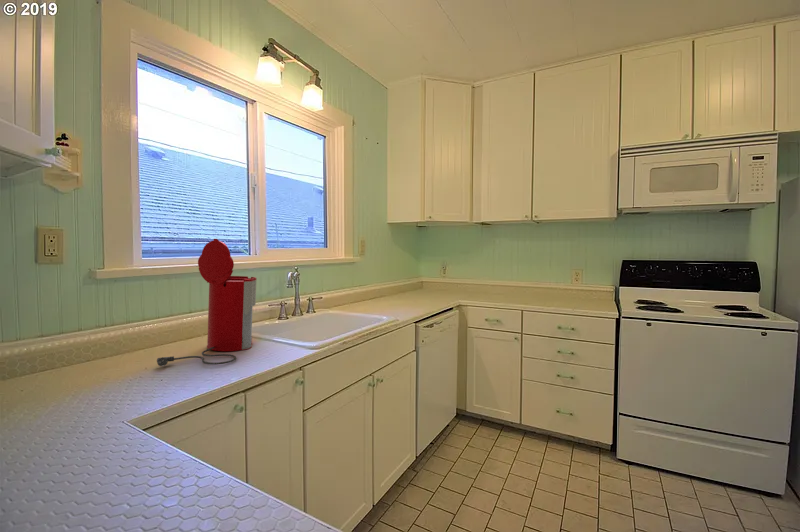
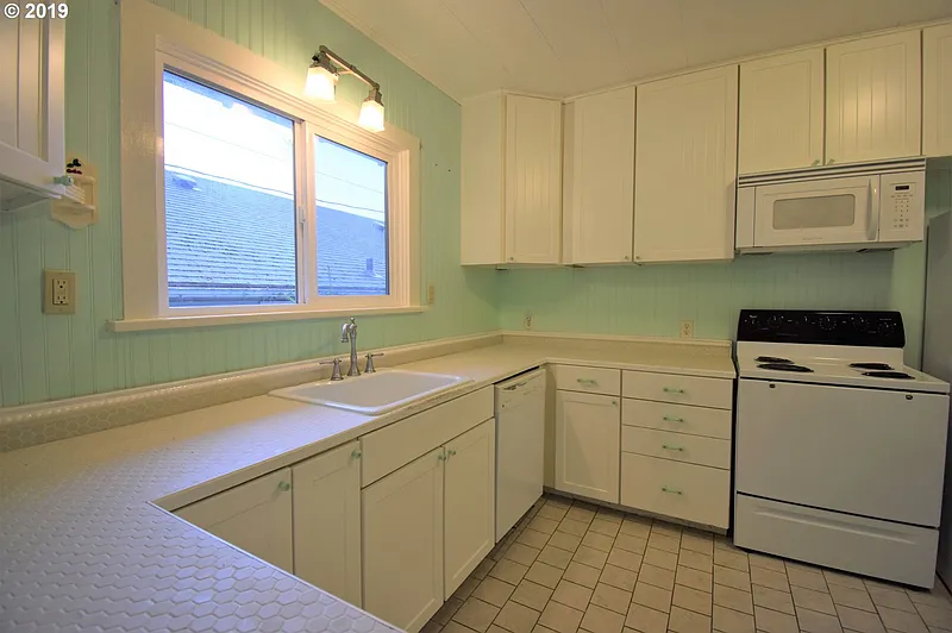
- coffee maker (216, 296)
